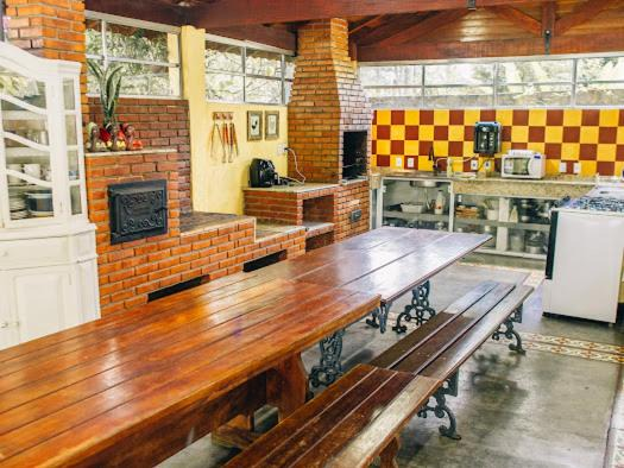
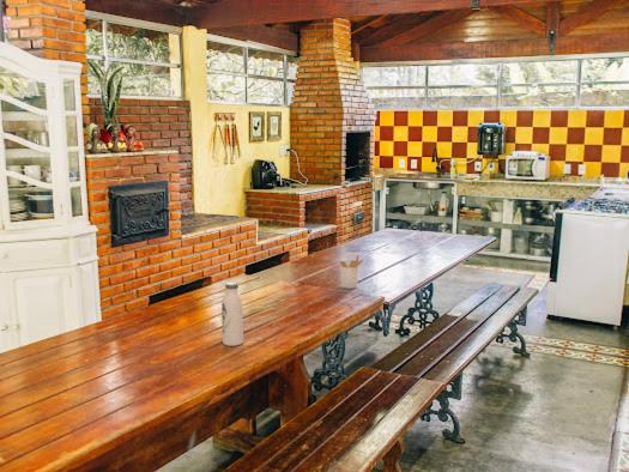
+ water bottle (232, 313)
+ utensil holder (351, 272)
